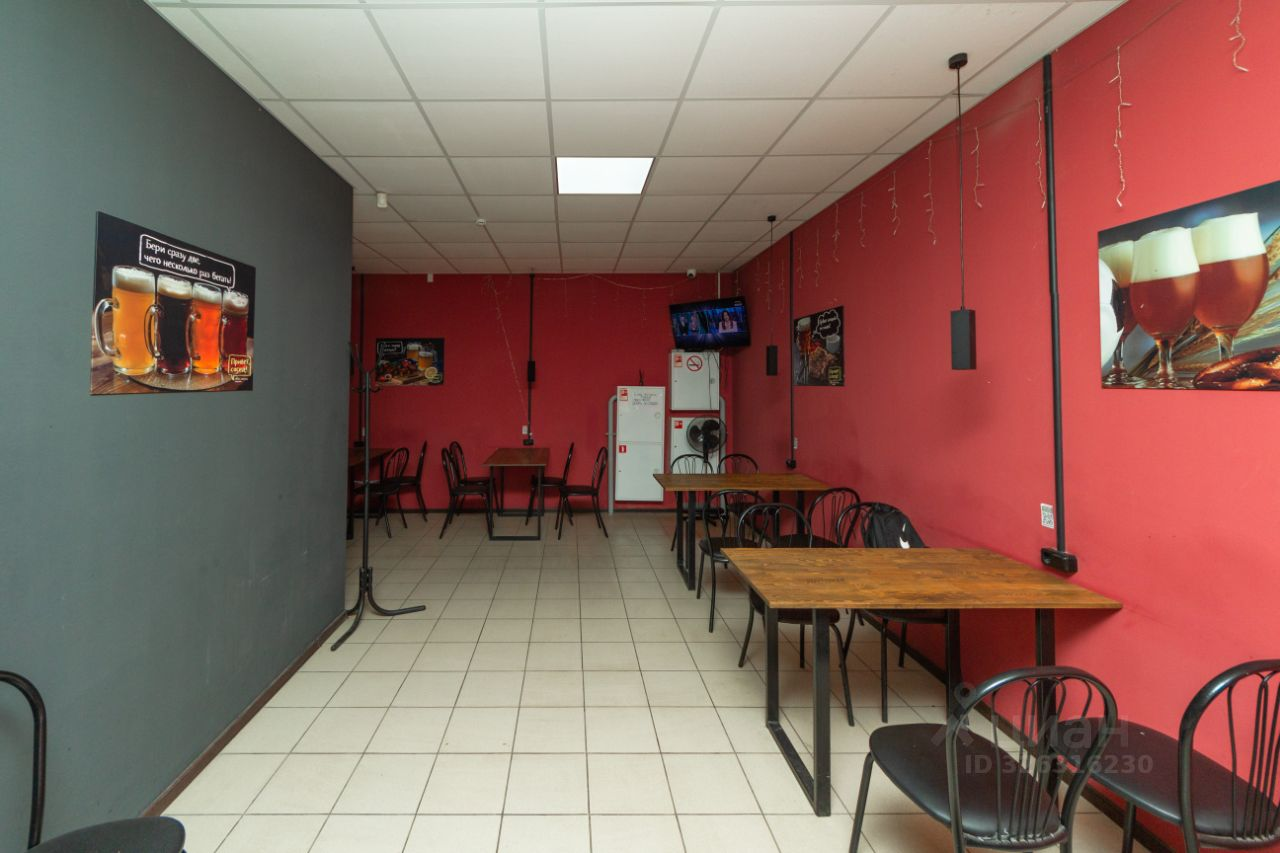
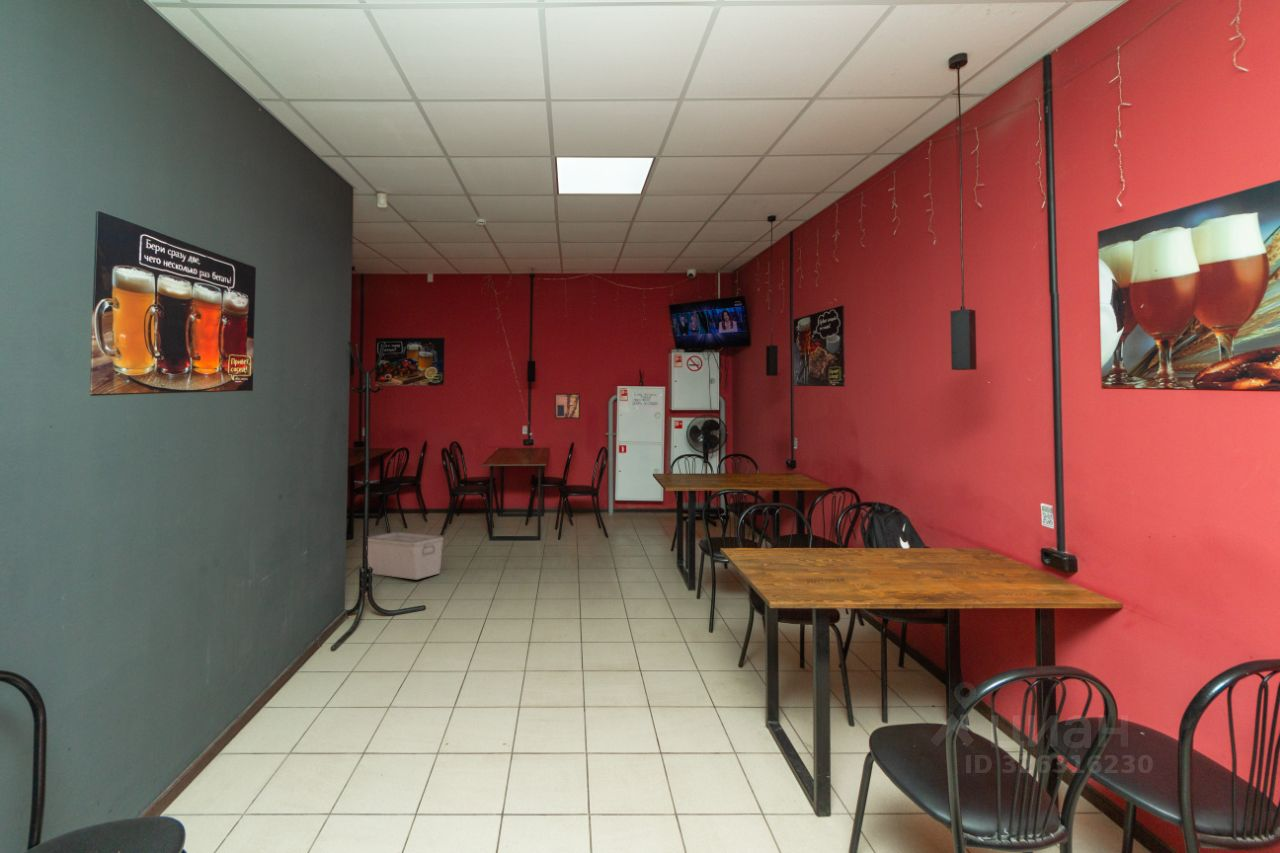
+ wall art (567, 406)
+ storage bin (404, 554)
